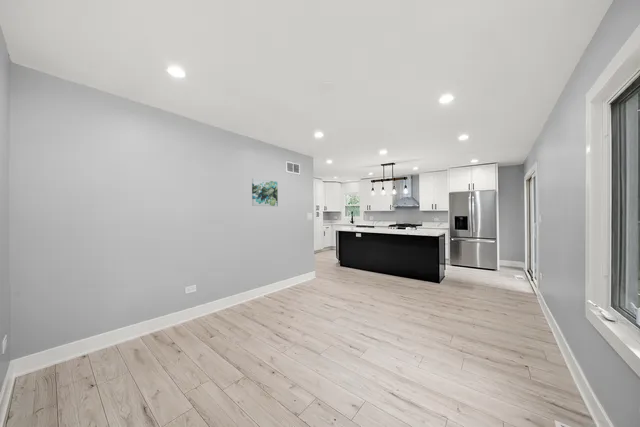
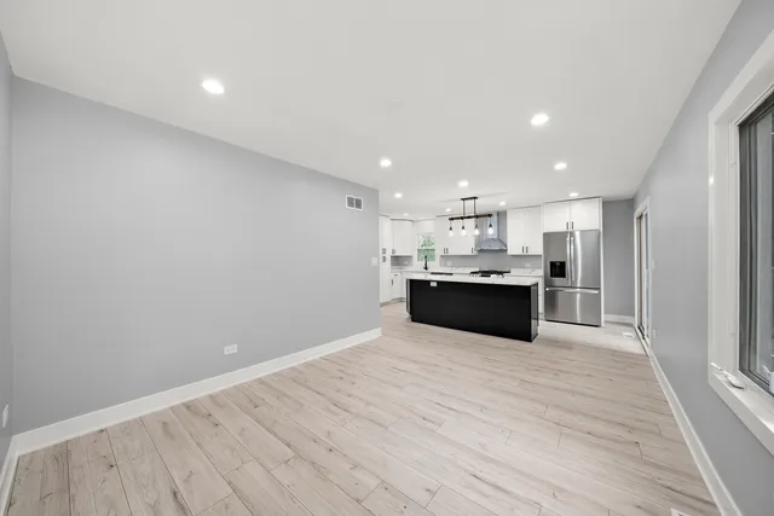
- wall art (265, 193)
